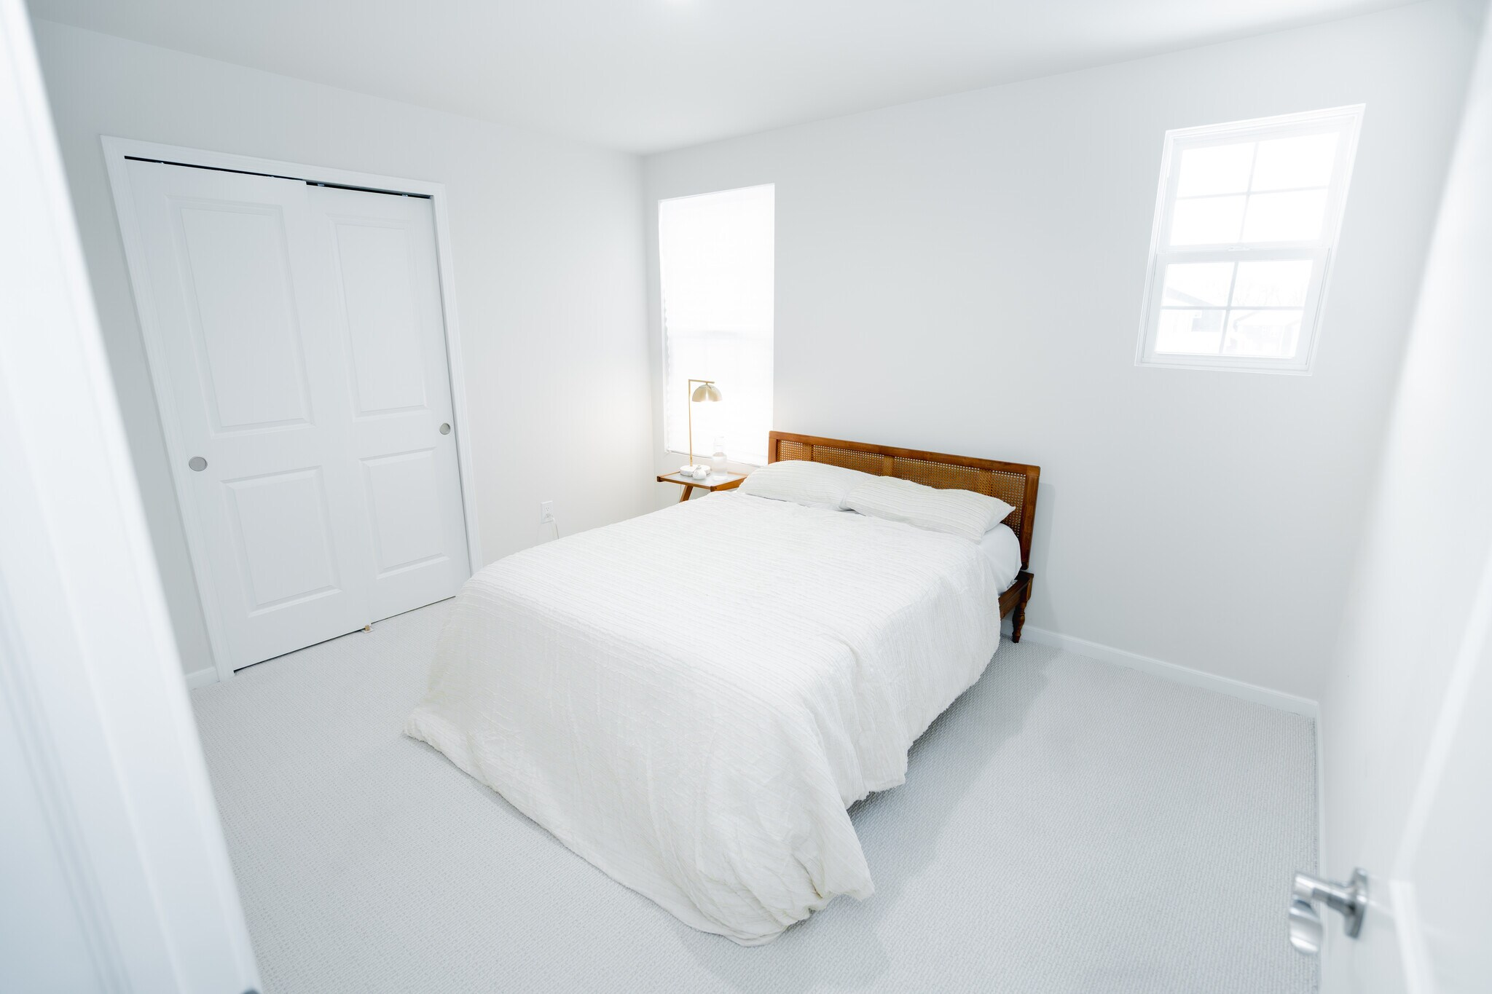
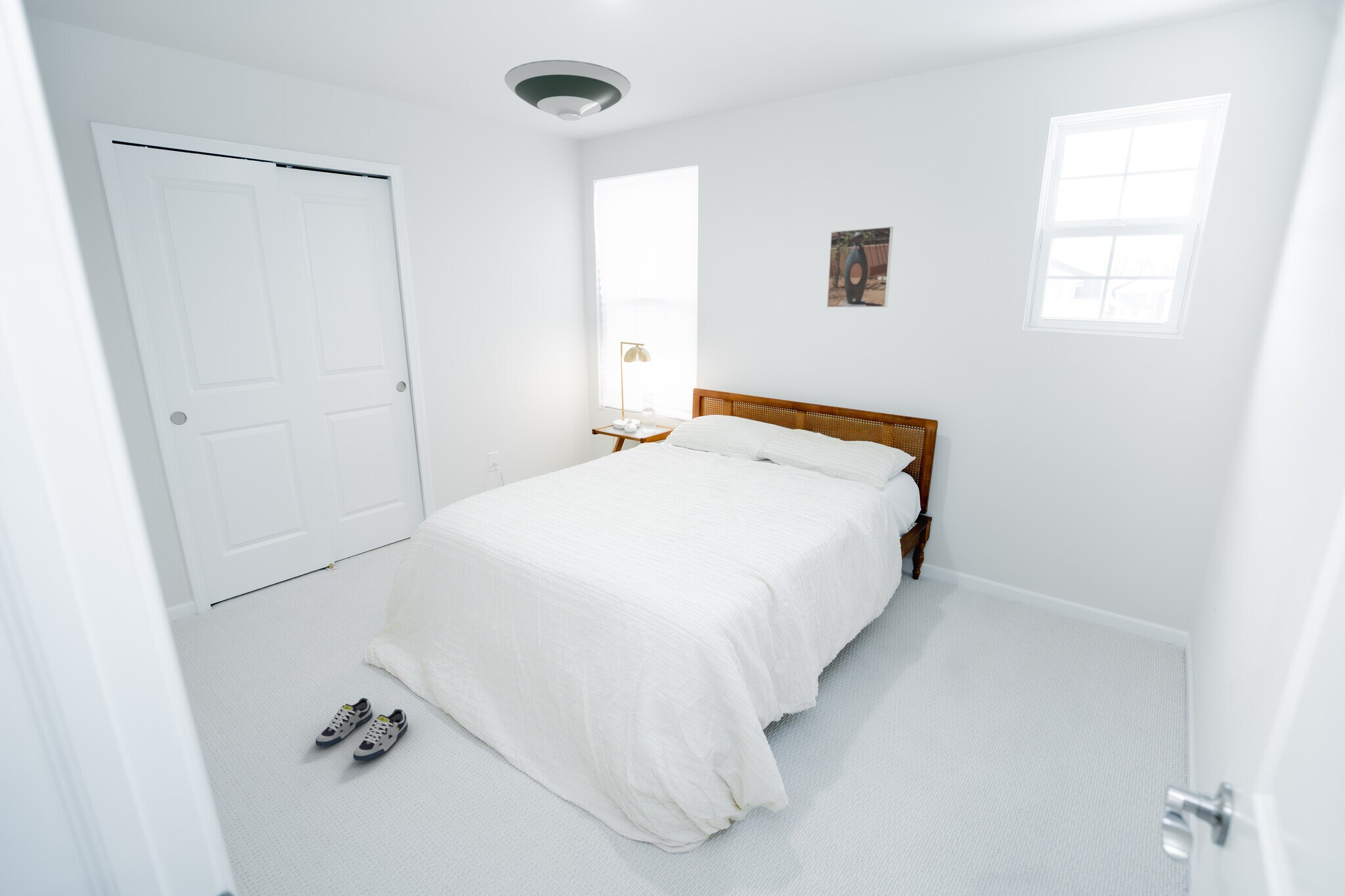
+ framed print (858, 268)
+ shoe (361, 724)
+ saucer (569, 101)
